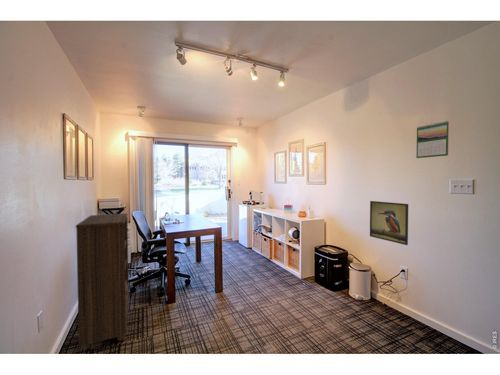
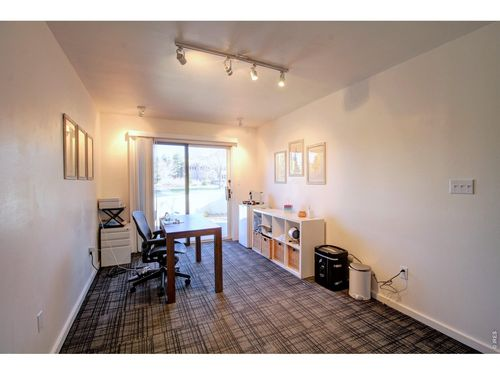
- bookshelf (106, 273)
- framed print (387, 221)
- calendar (431, 140)
